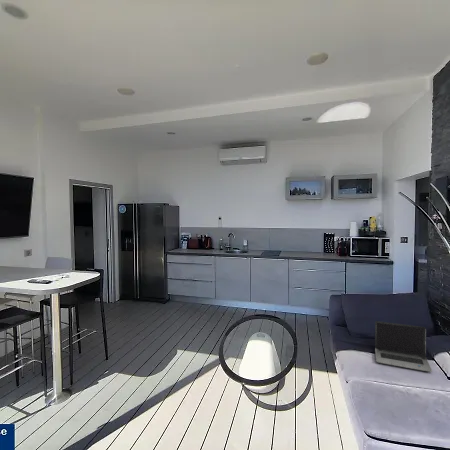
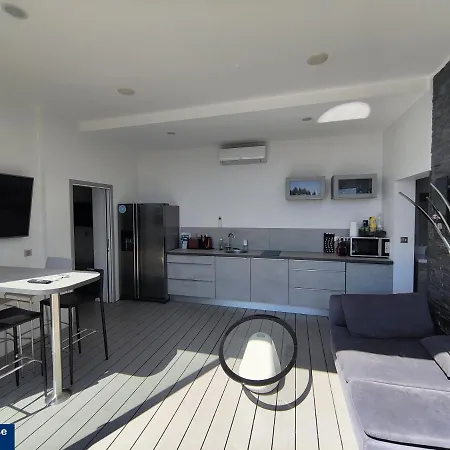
- laptop computer (401, 345)
